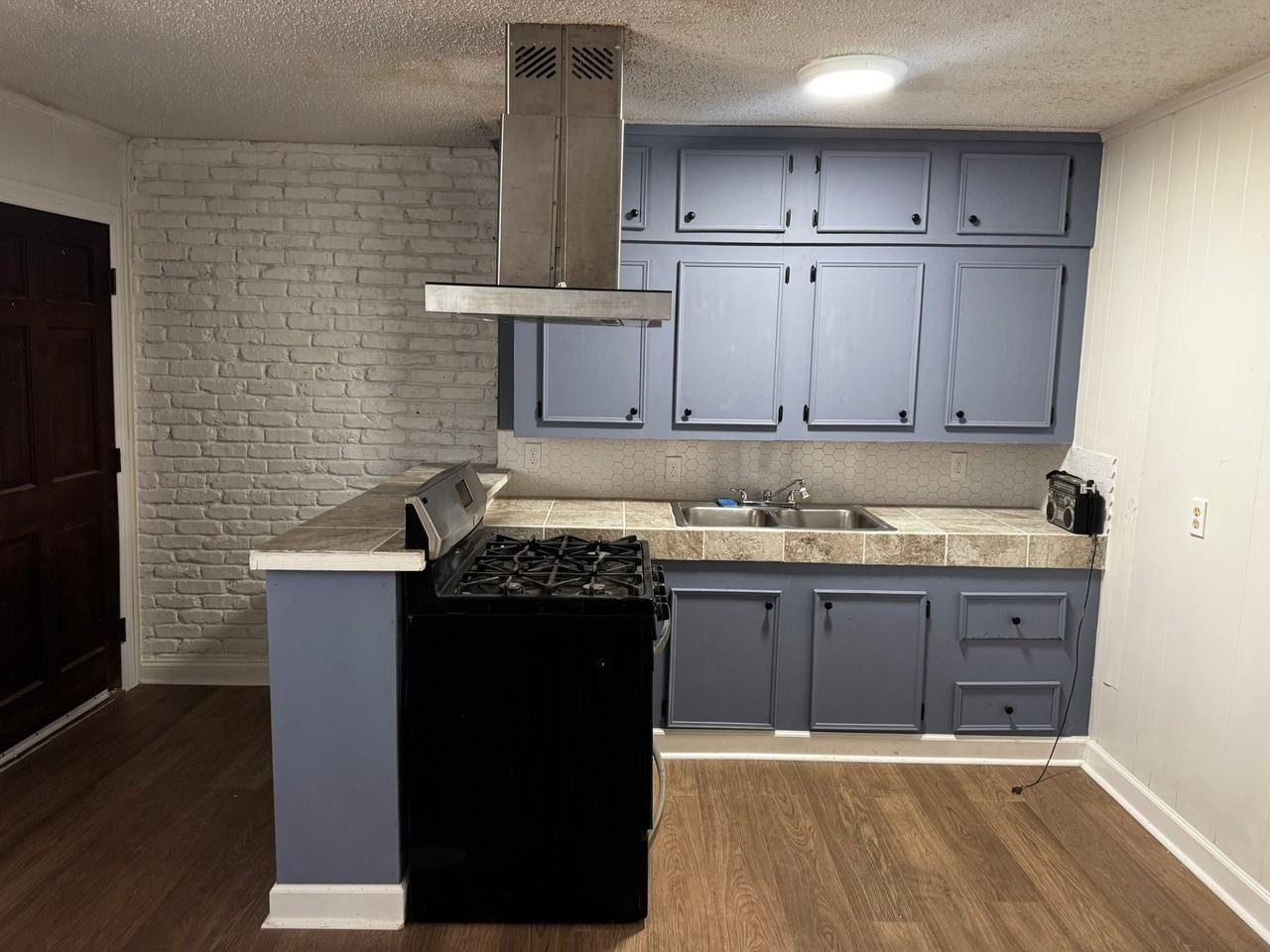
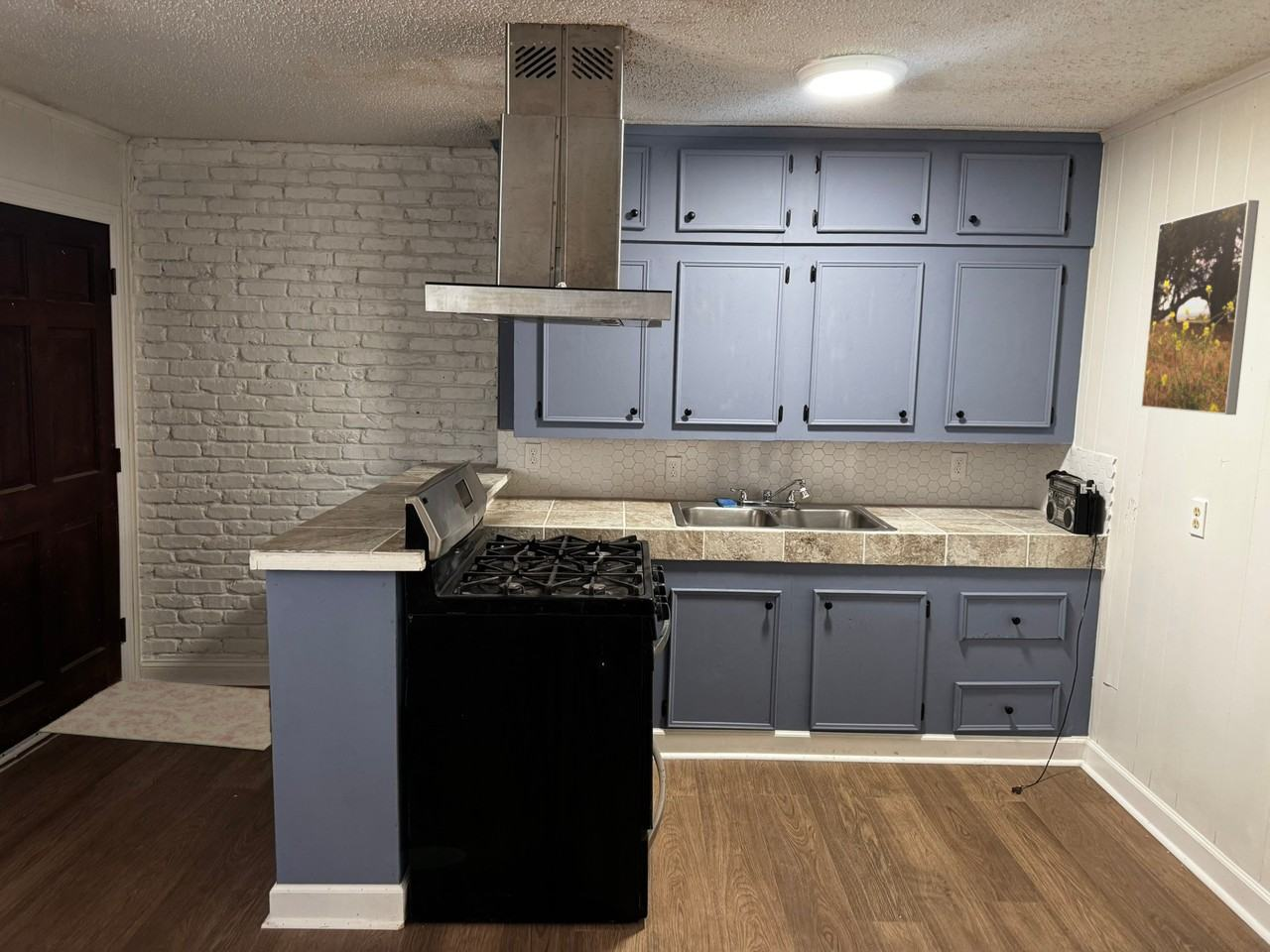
+ rug (163, 709)
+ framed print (1195, 312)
